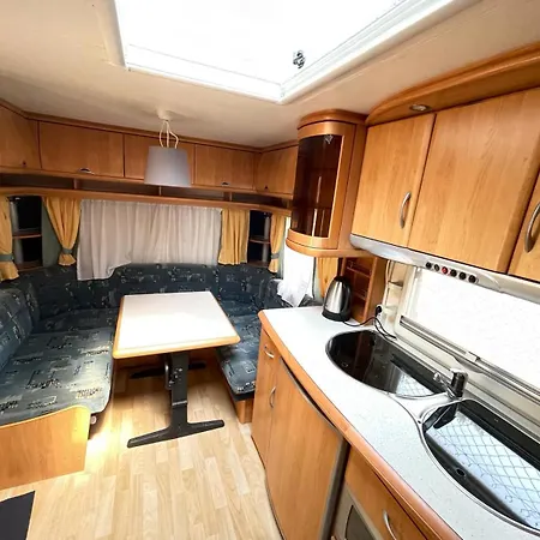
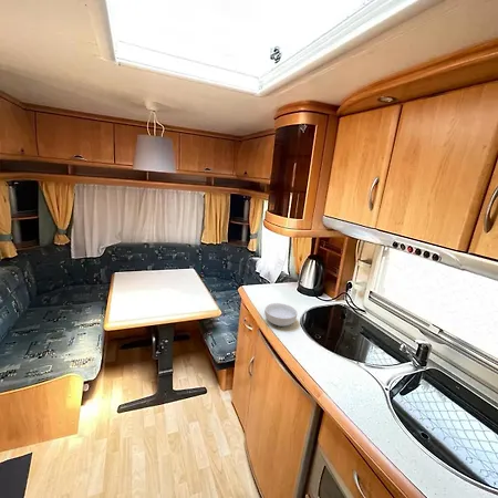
+ cereal bowl (280, 315)
